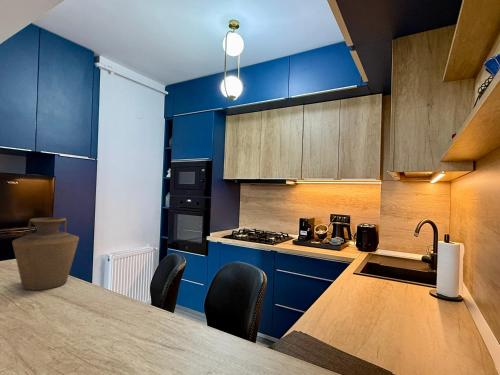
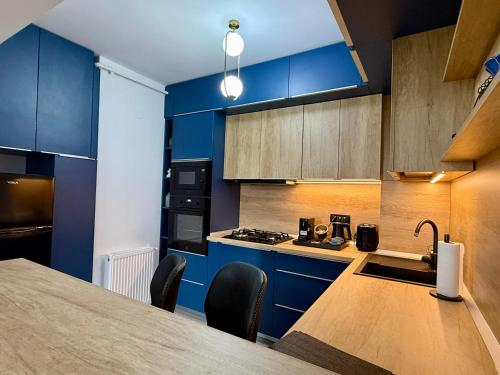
- vase (47, 251)
